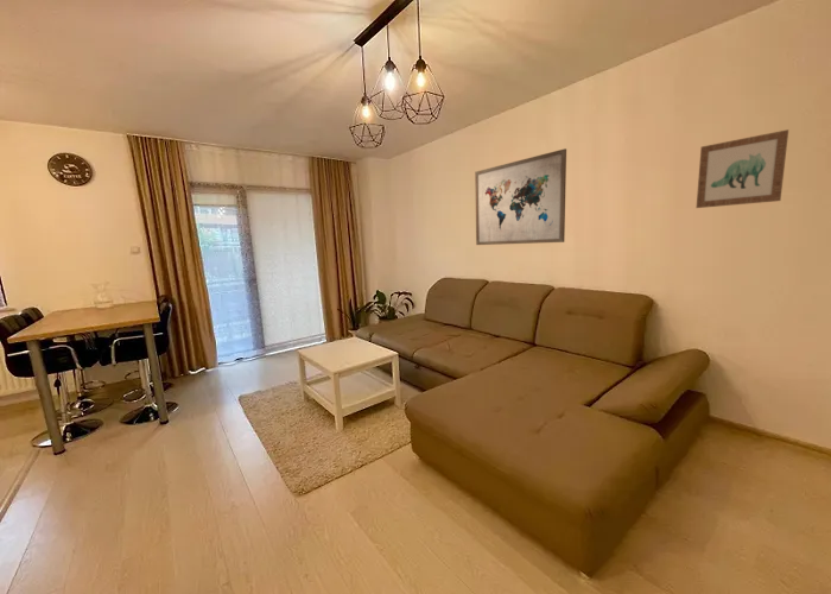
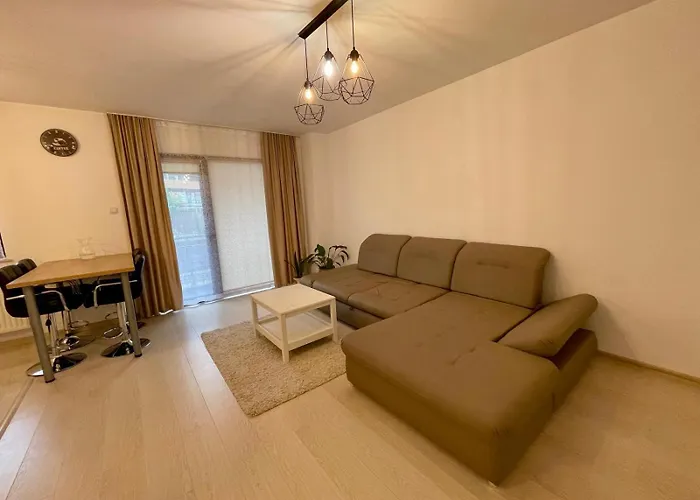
- wall art (515, 203)
- wall art (738, 172)
